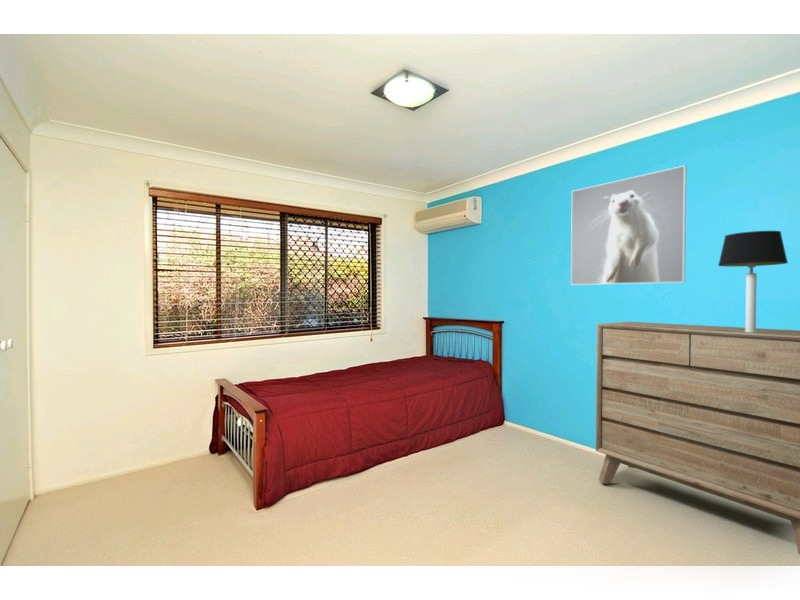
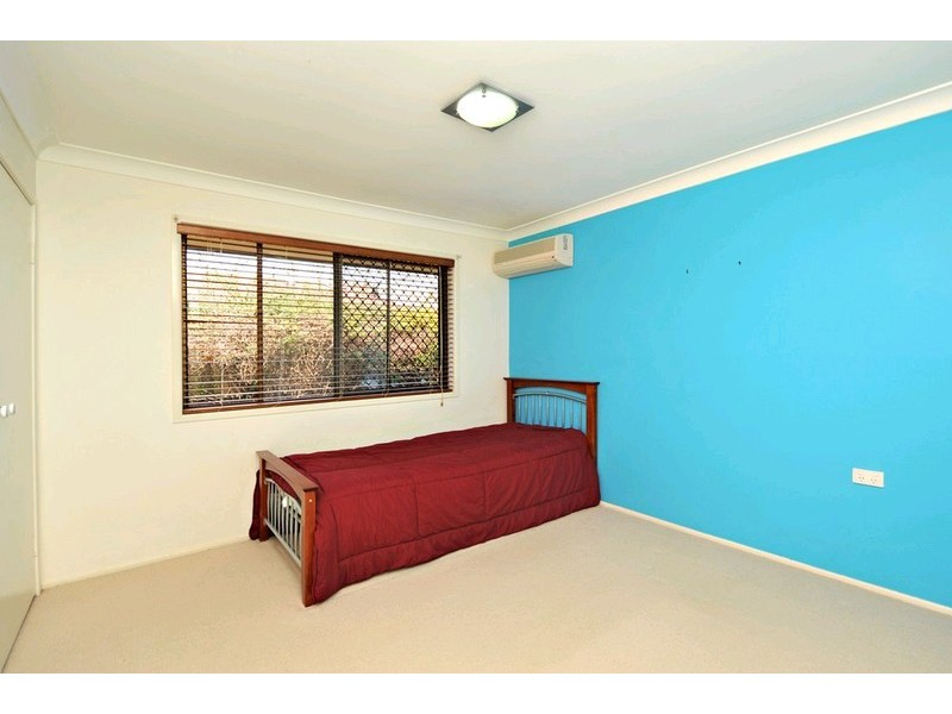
- table lamp (751, 282)
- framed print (622, 231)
- dresser (702, 415)
